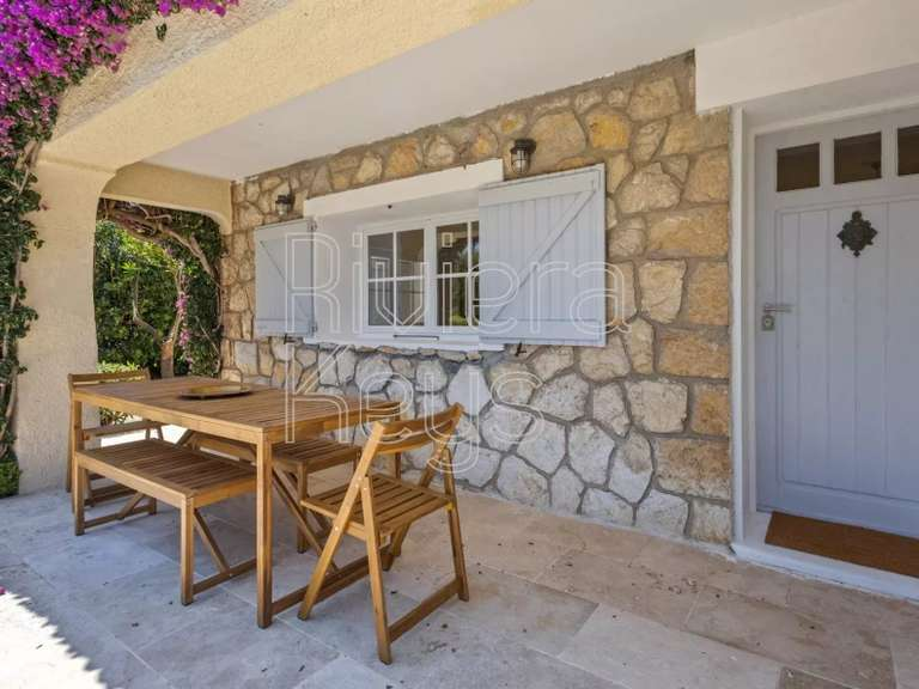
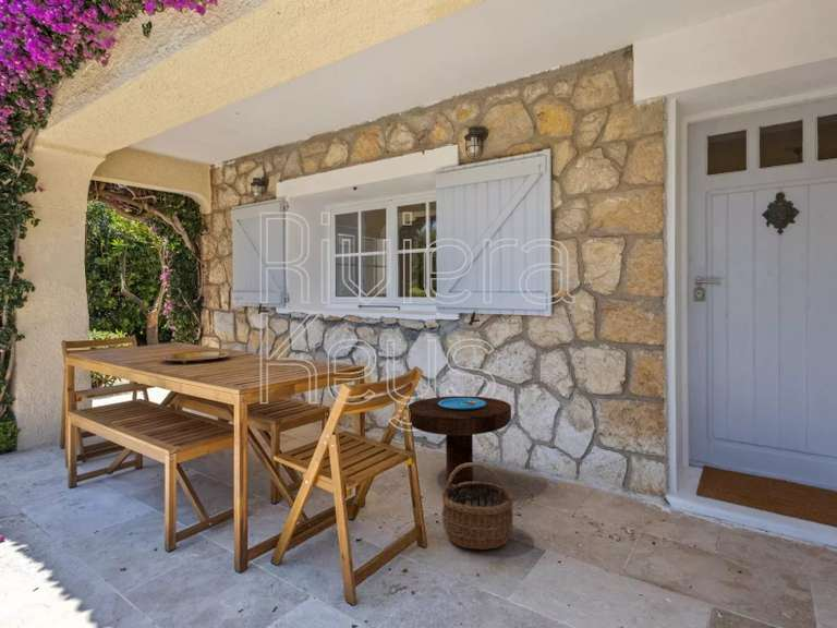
+ wicker basket (477, 499)
+ side table (459, 440)
